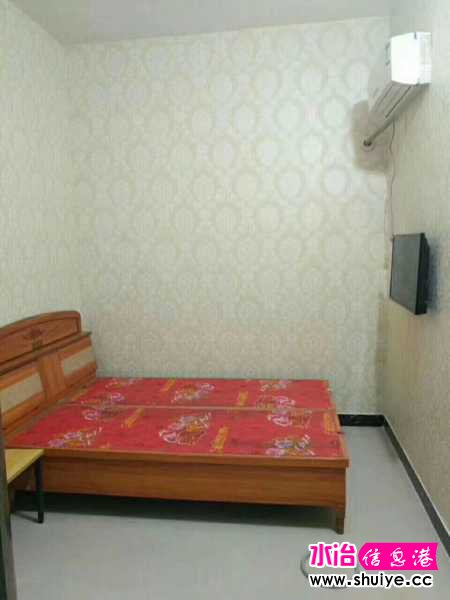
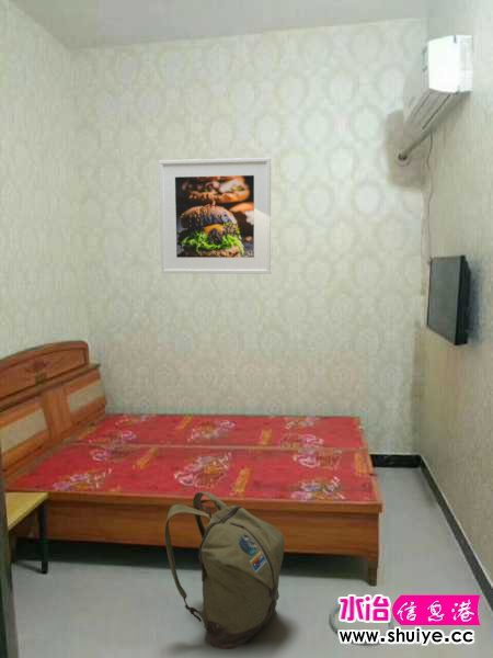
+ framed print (214, 217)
+ backpack (226, 561)
